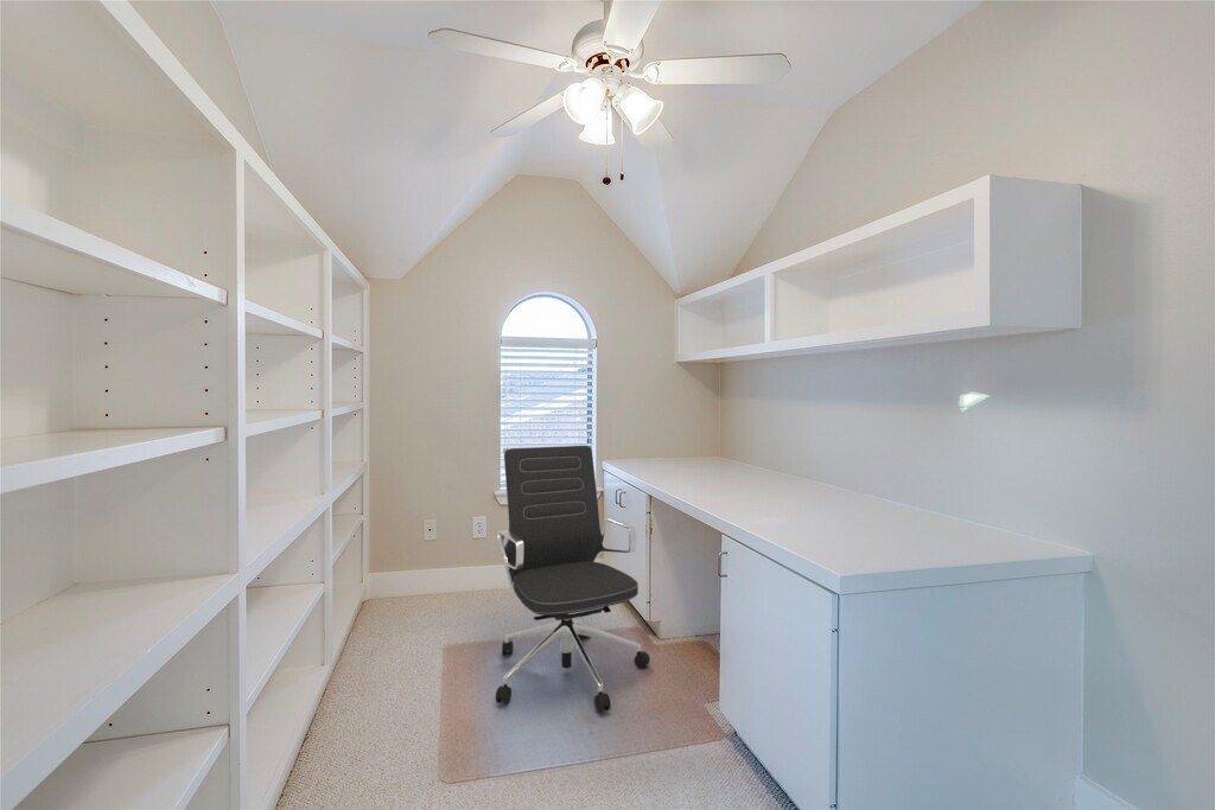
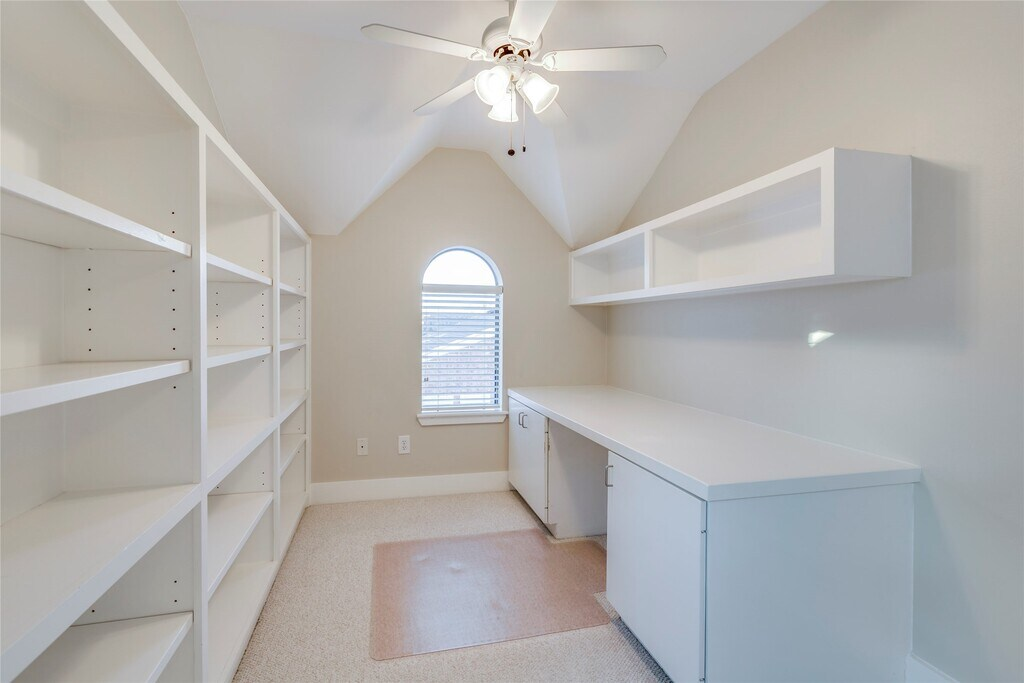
- office chair (568, 562)
